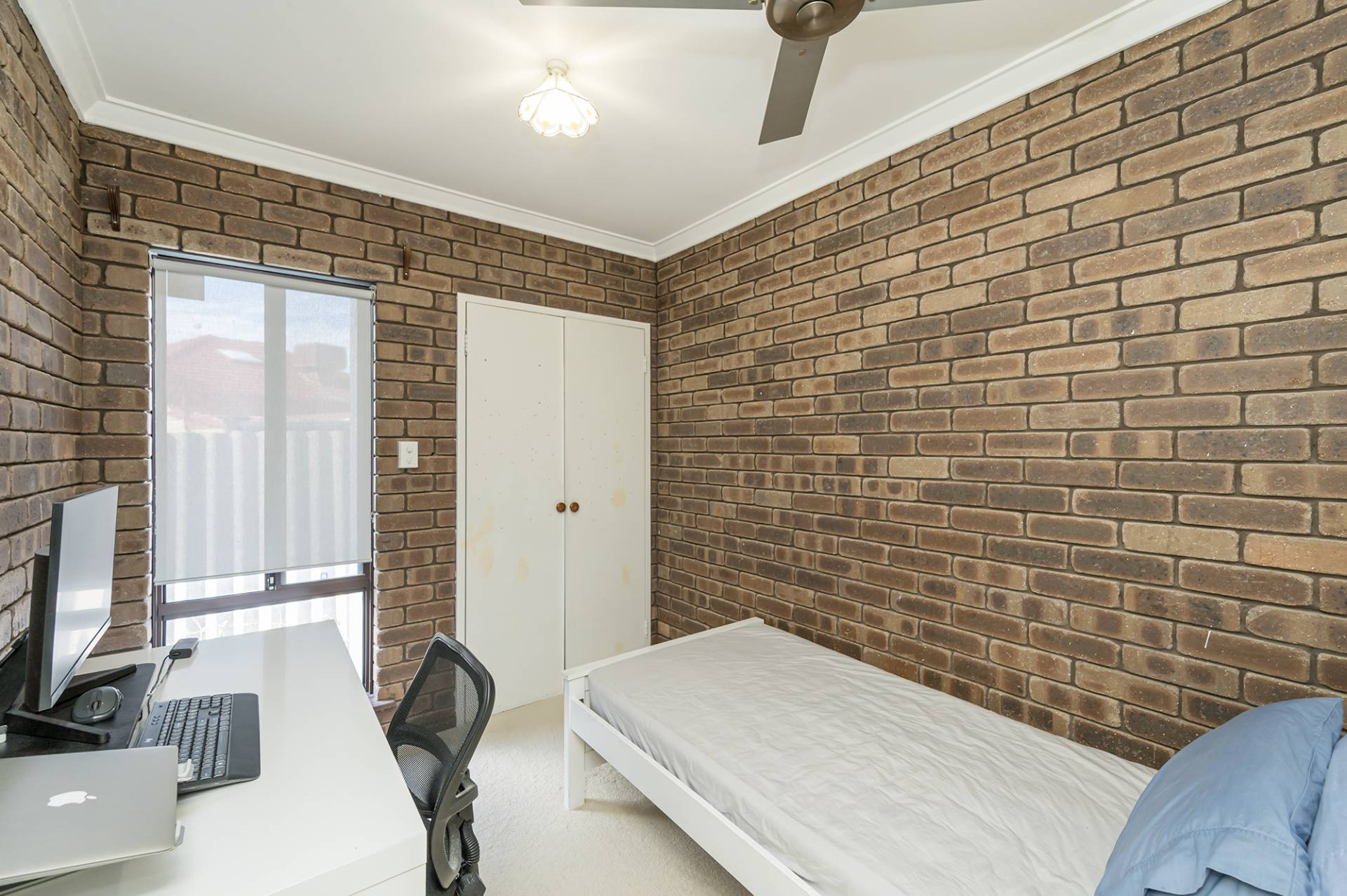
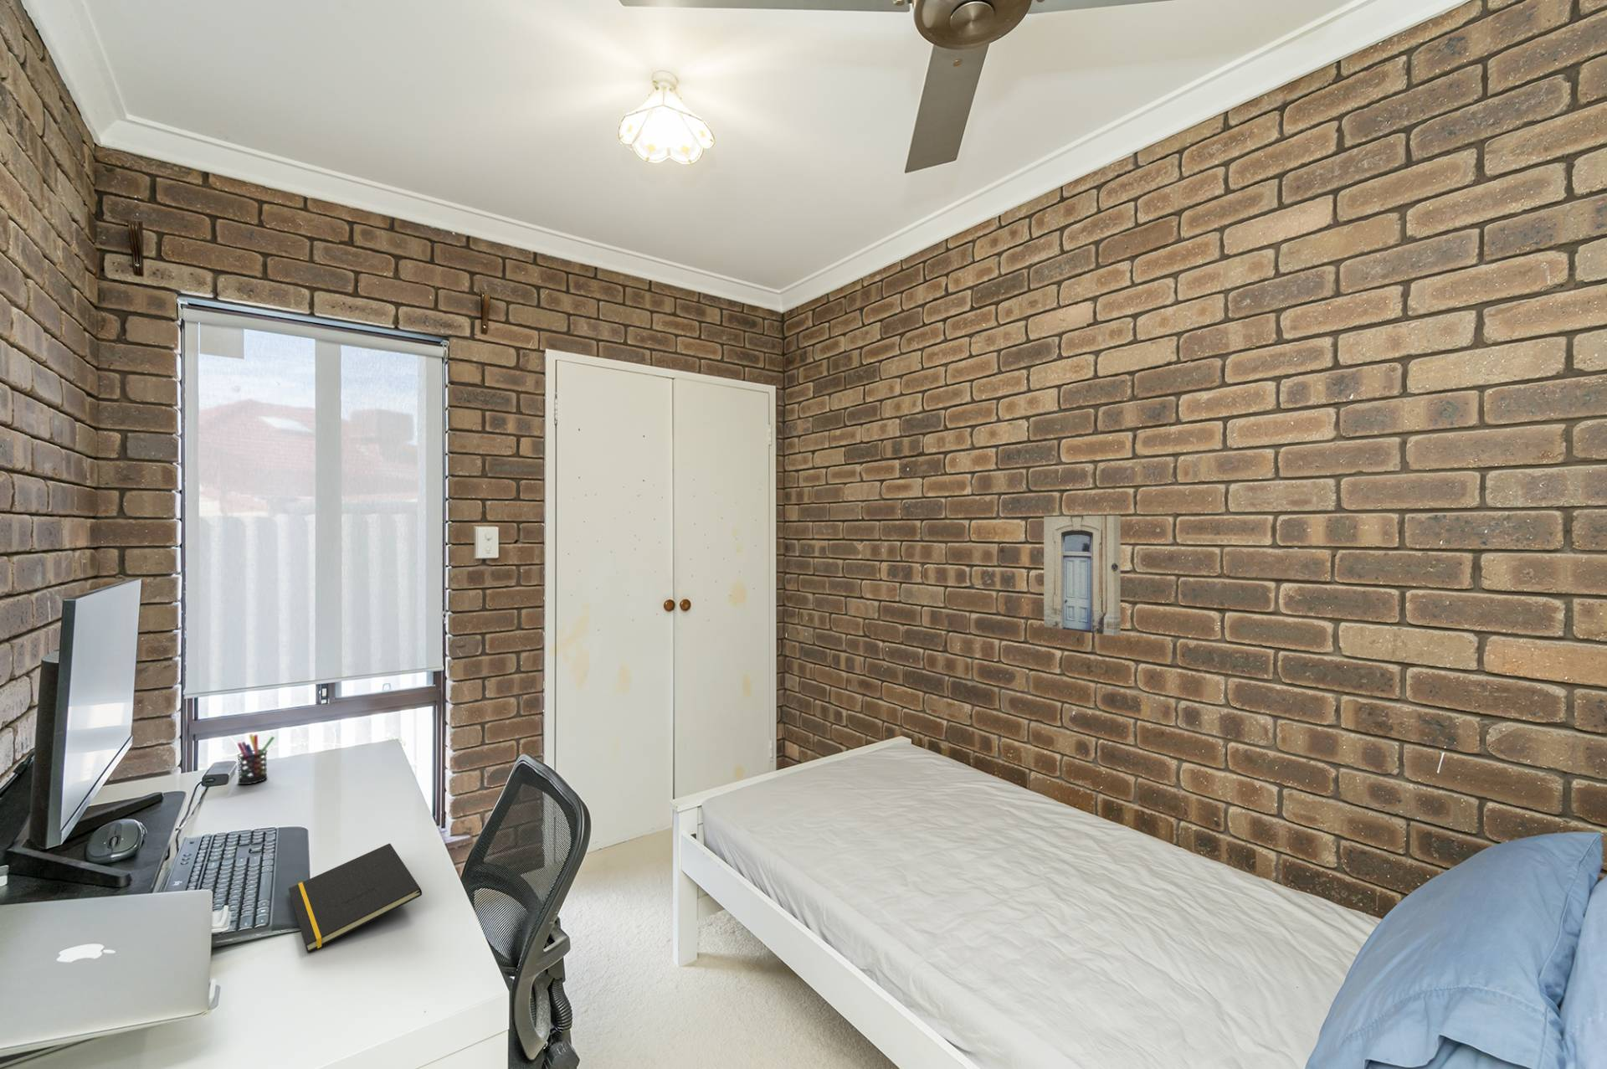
+ wall art (1081, 574)
+ notepad (353, 891)
+ pen holder (256, 756)
